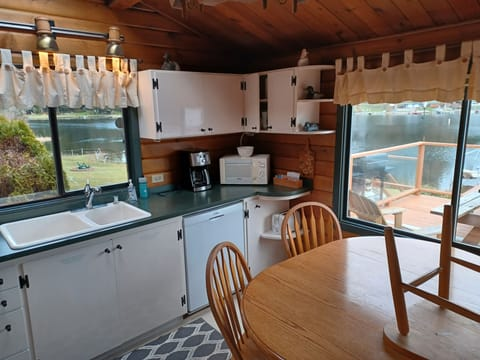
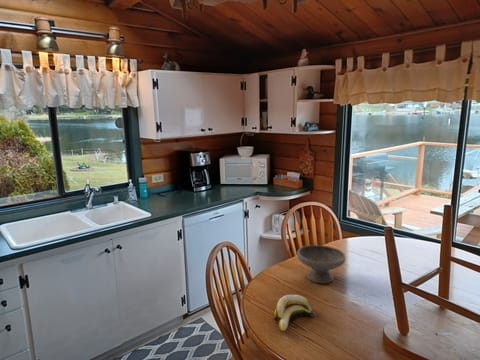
+ bowl (320, 264)
+ banana (294, 309)
